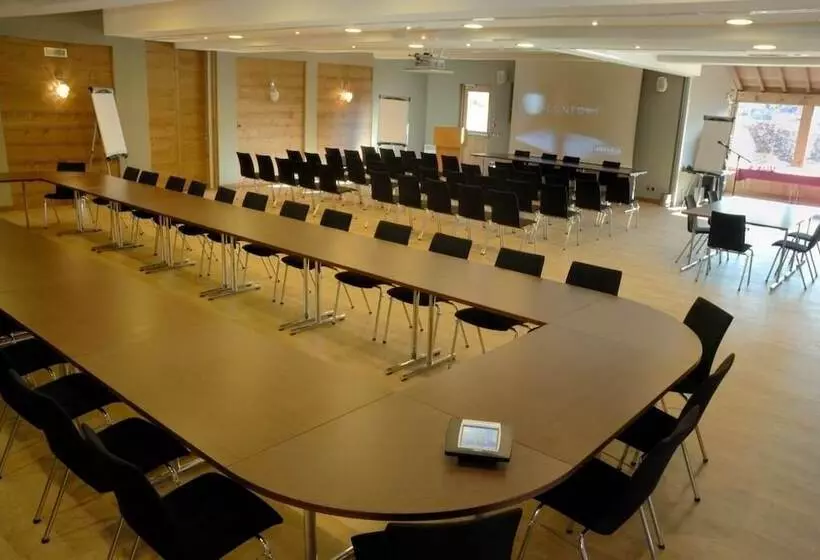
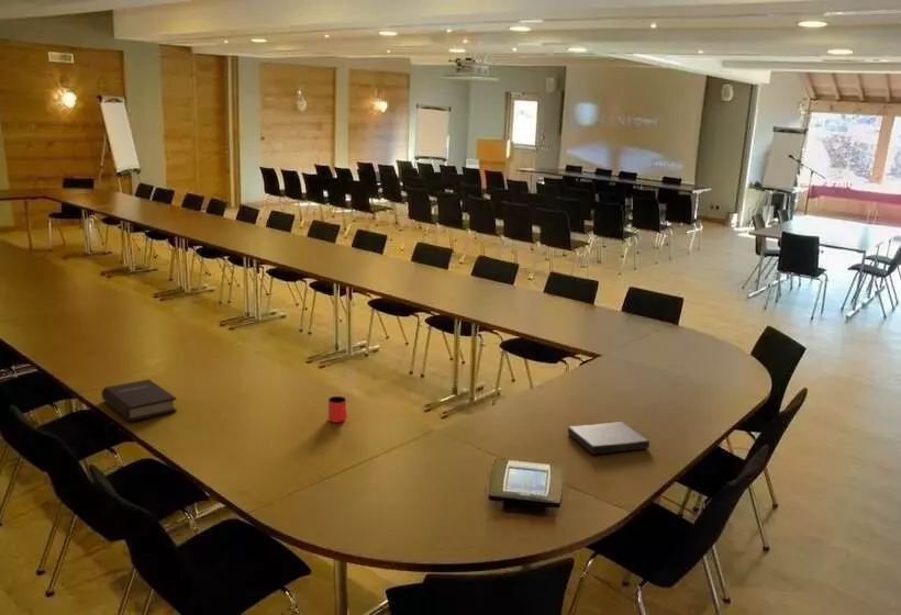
+ book (607, 437)
+ cup (338, 411)
+ book (138, 399)
